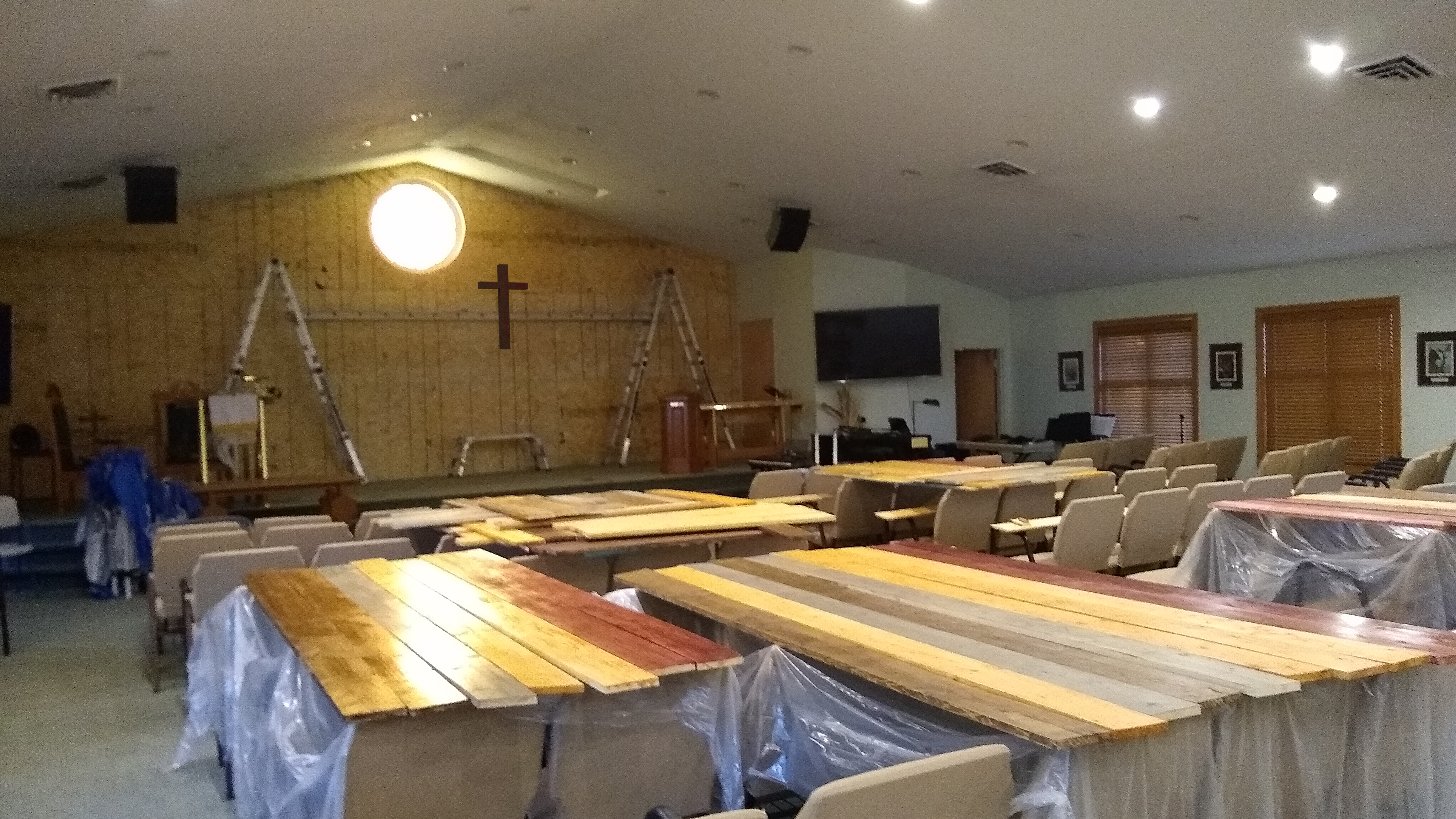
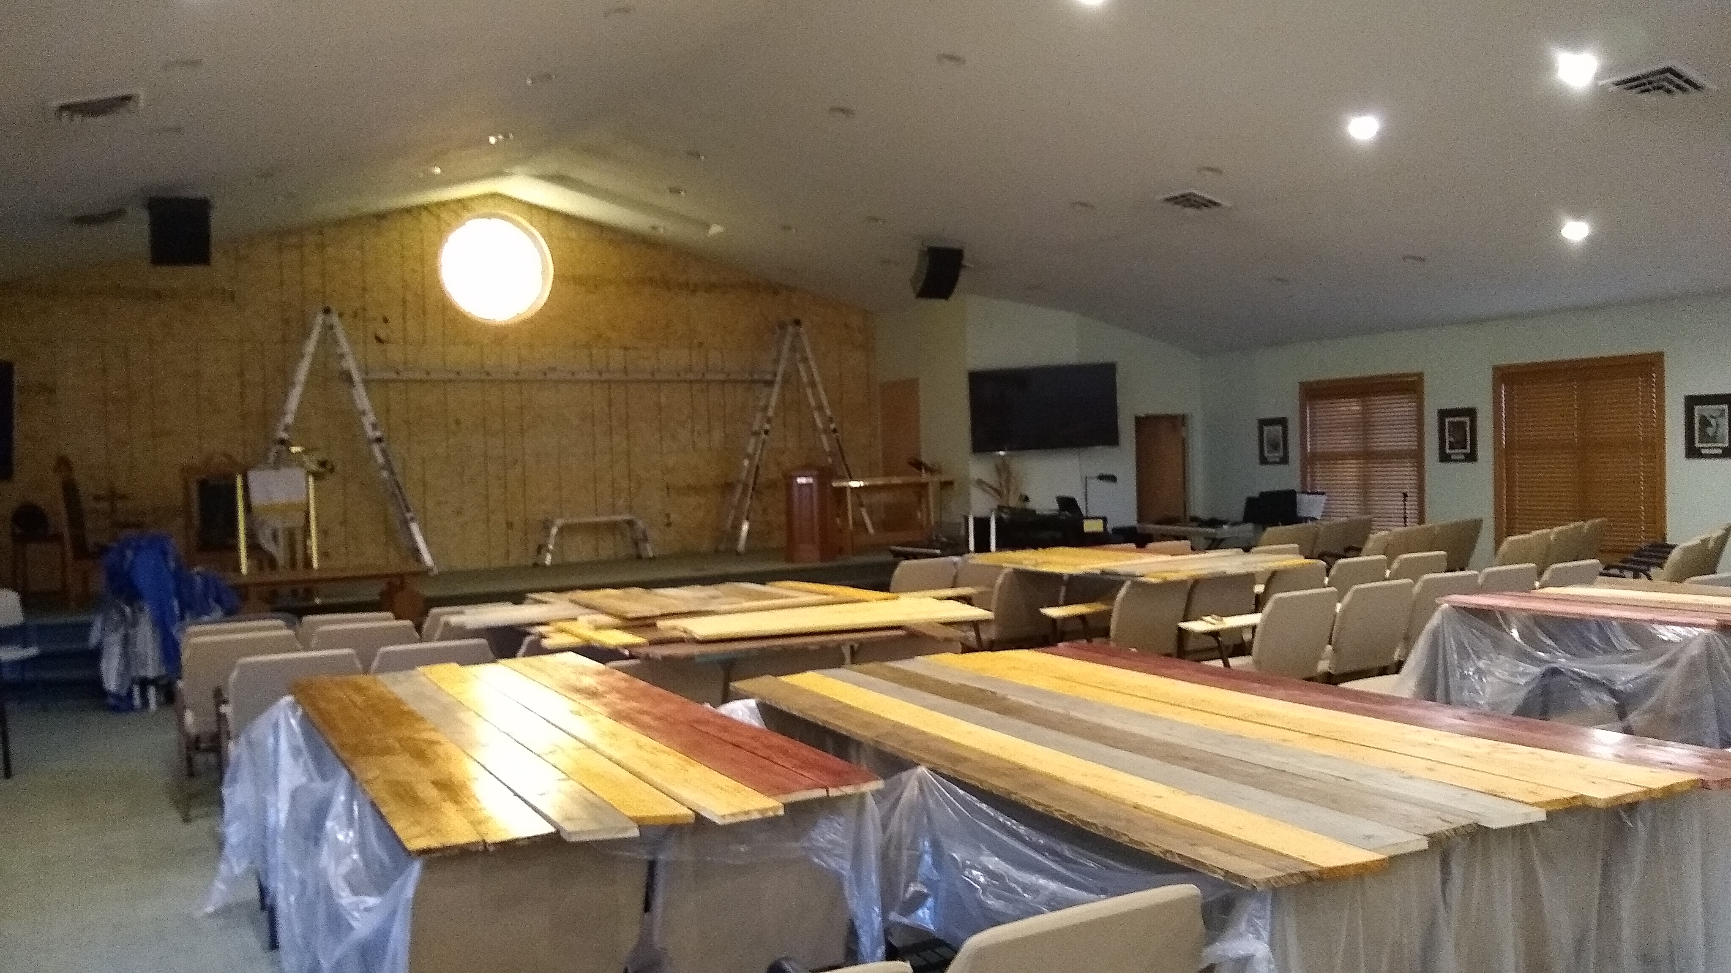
- cross (504, 307)
